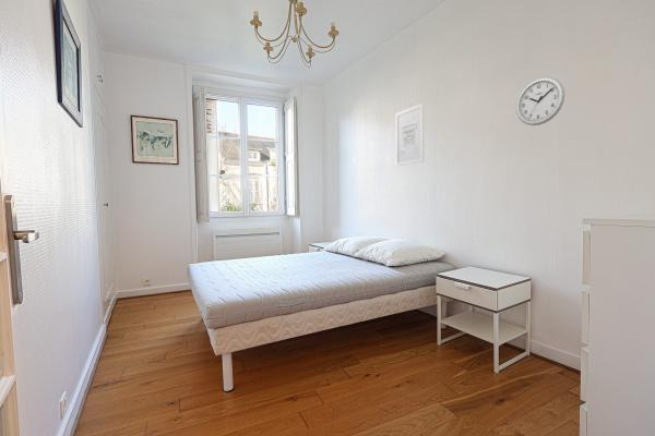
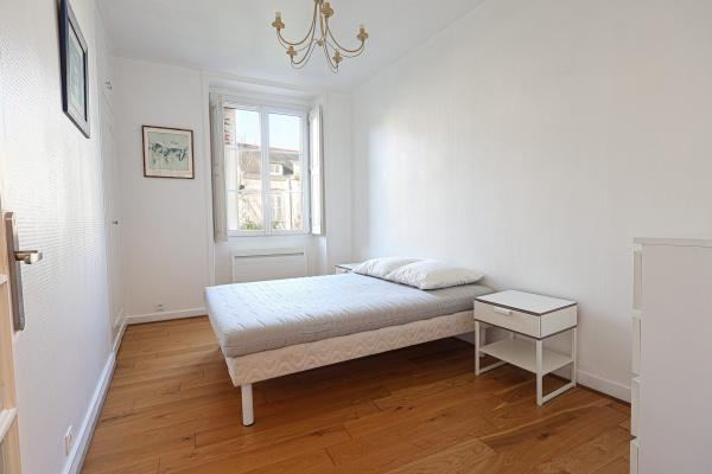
- wall clock (538, 101)
- wall art (408, 136)
